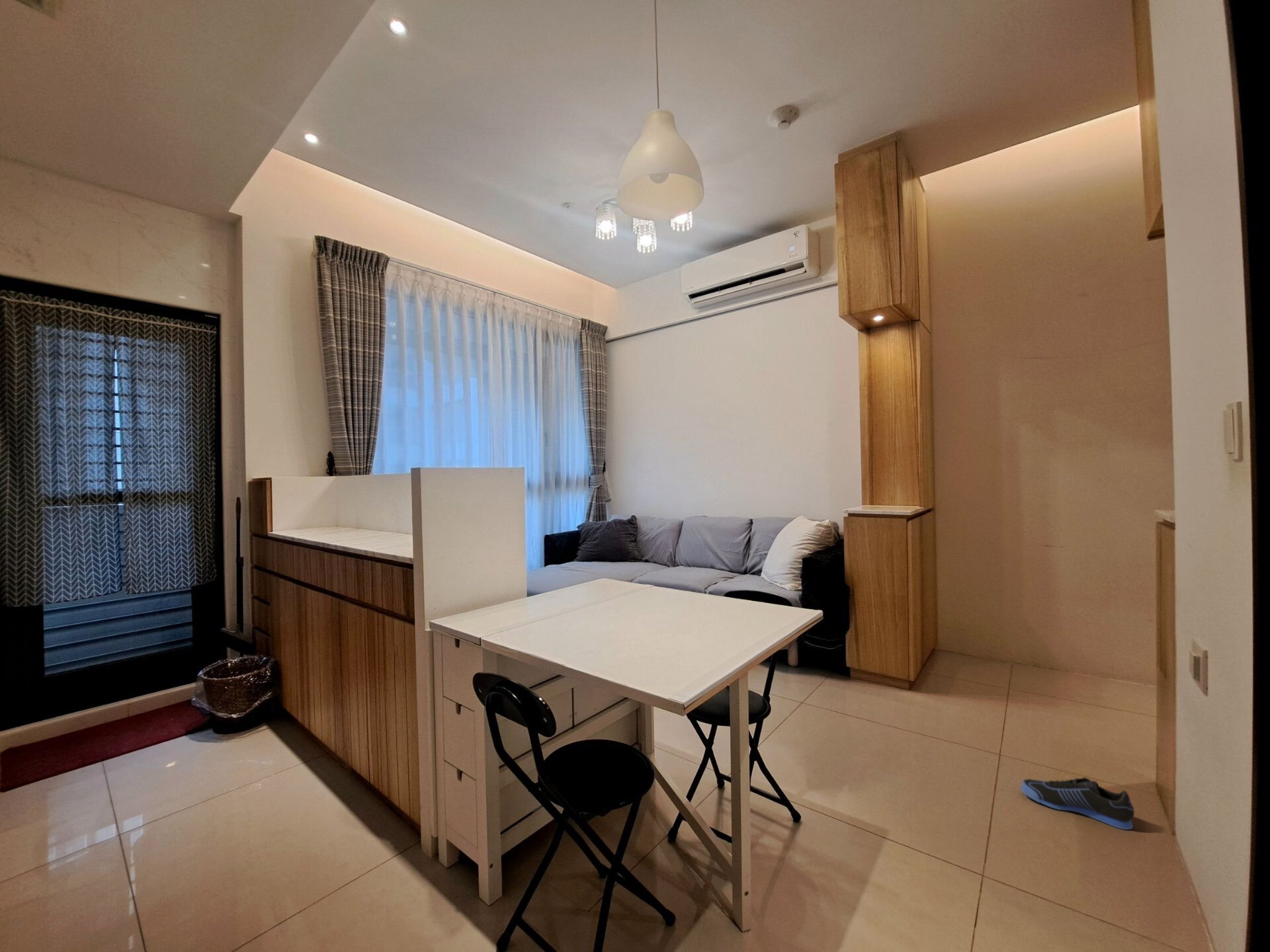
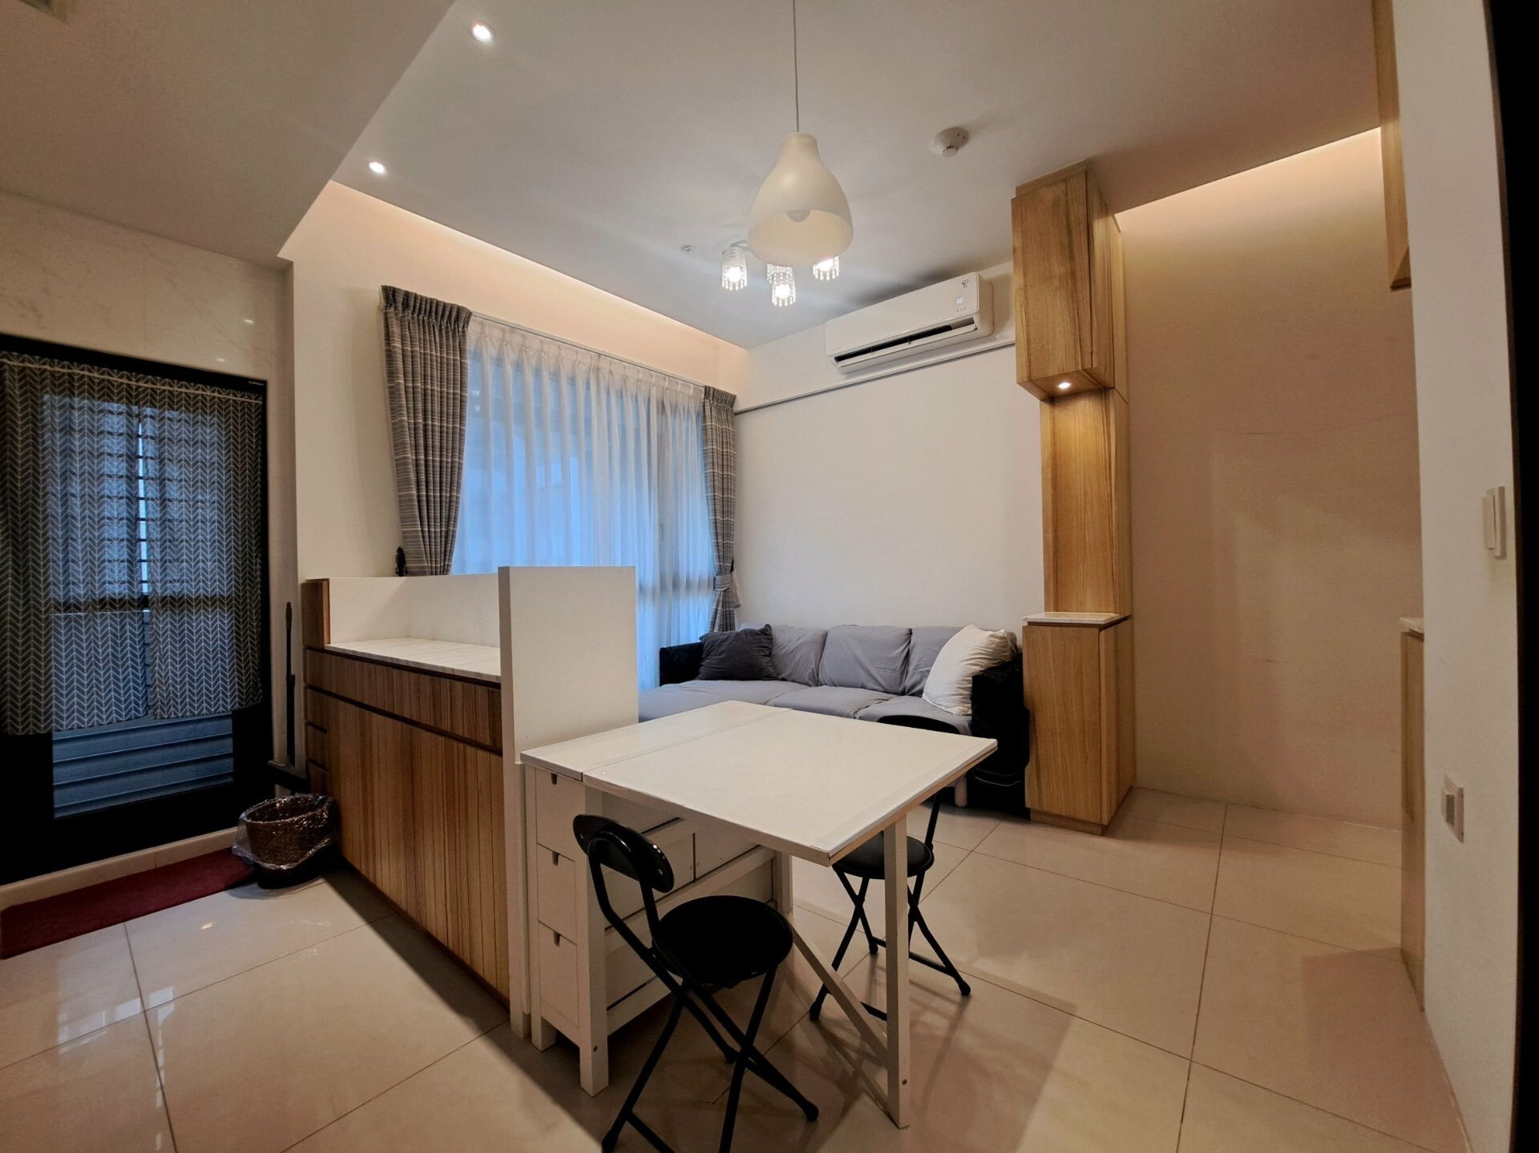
- sneaker (1074, 792)
